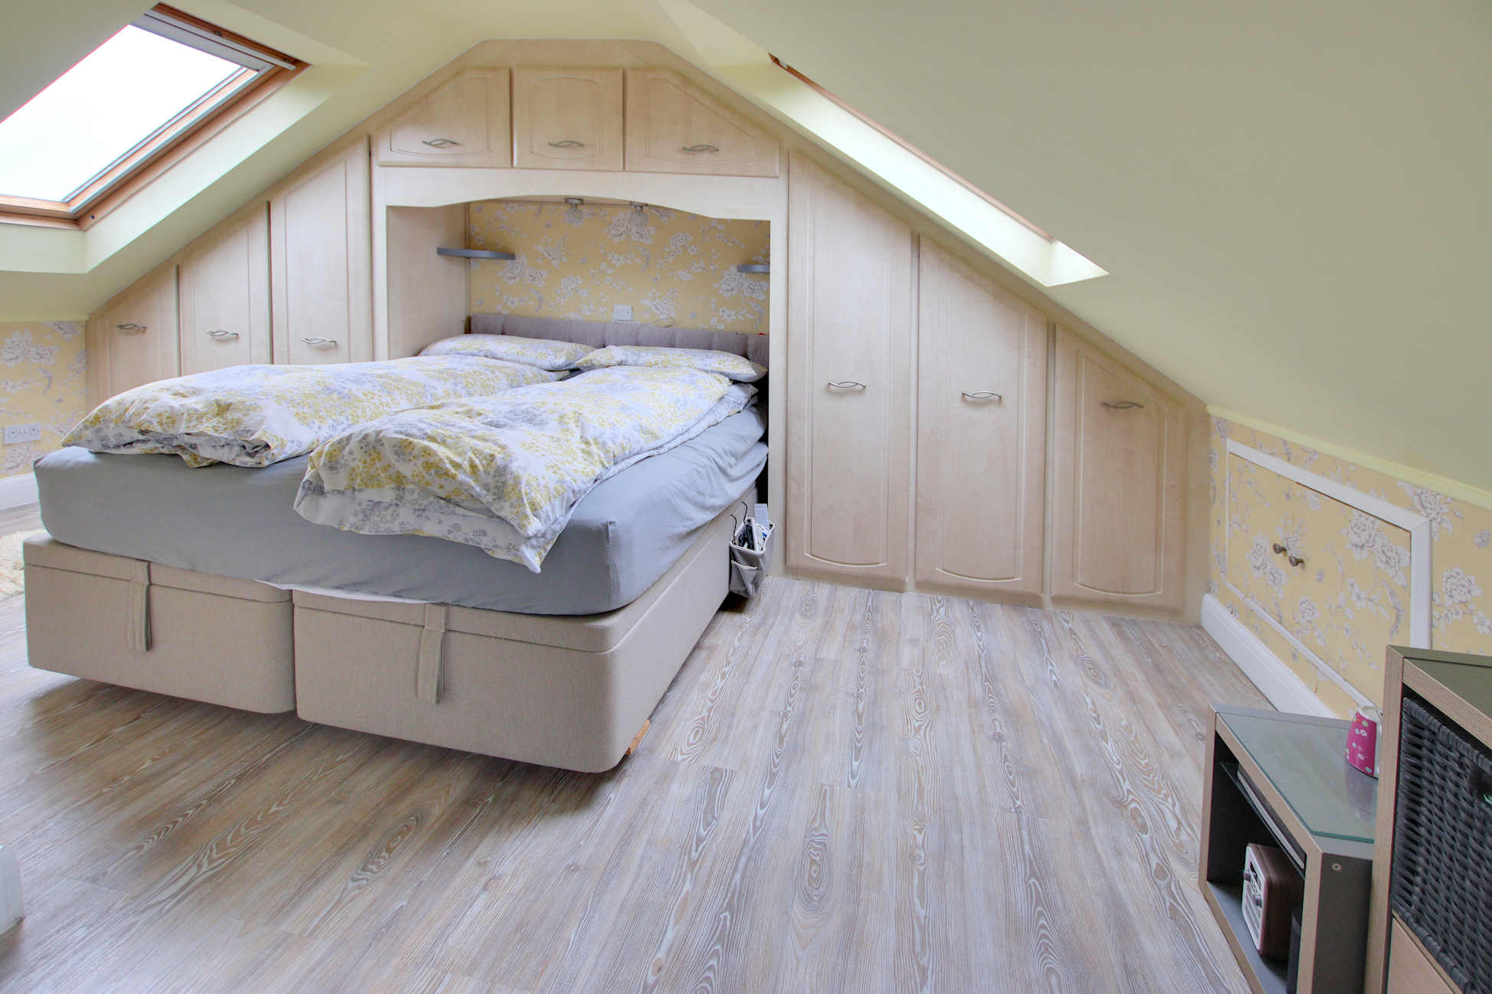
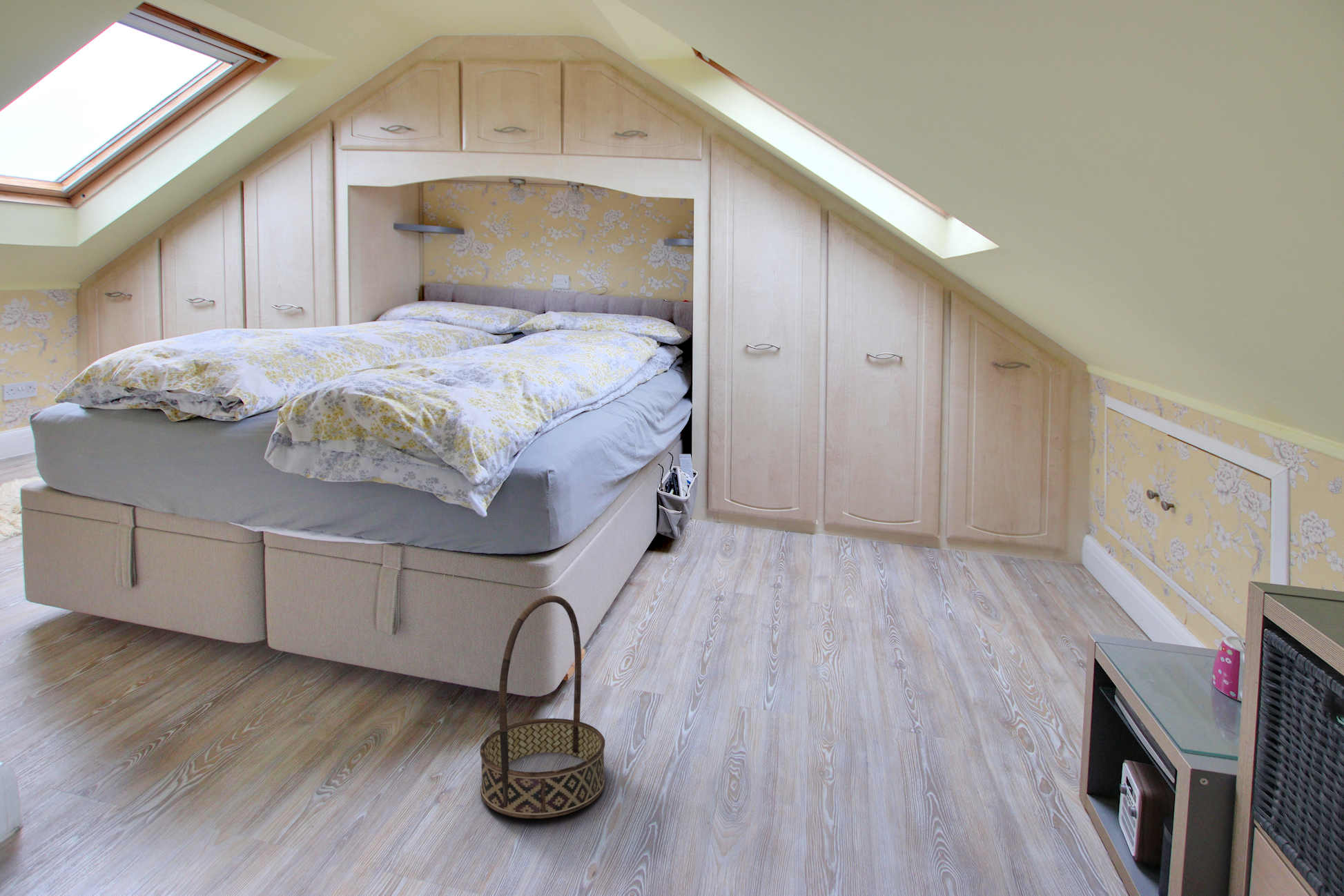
+ basket (543, 719)
